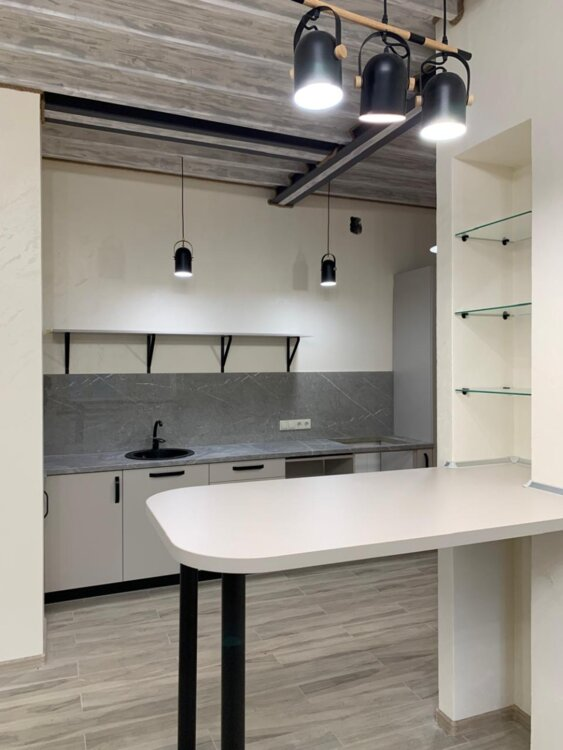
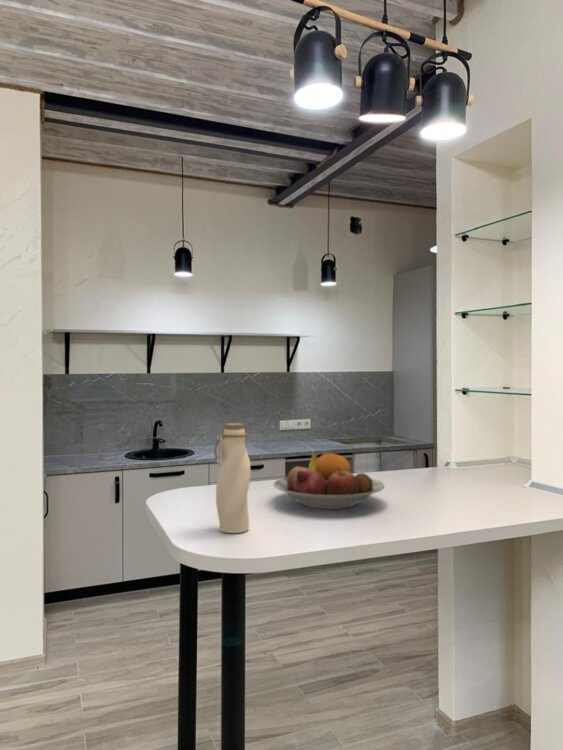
+ fruit bowl (328, 479)
+ water bottle (232, 477)
